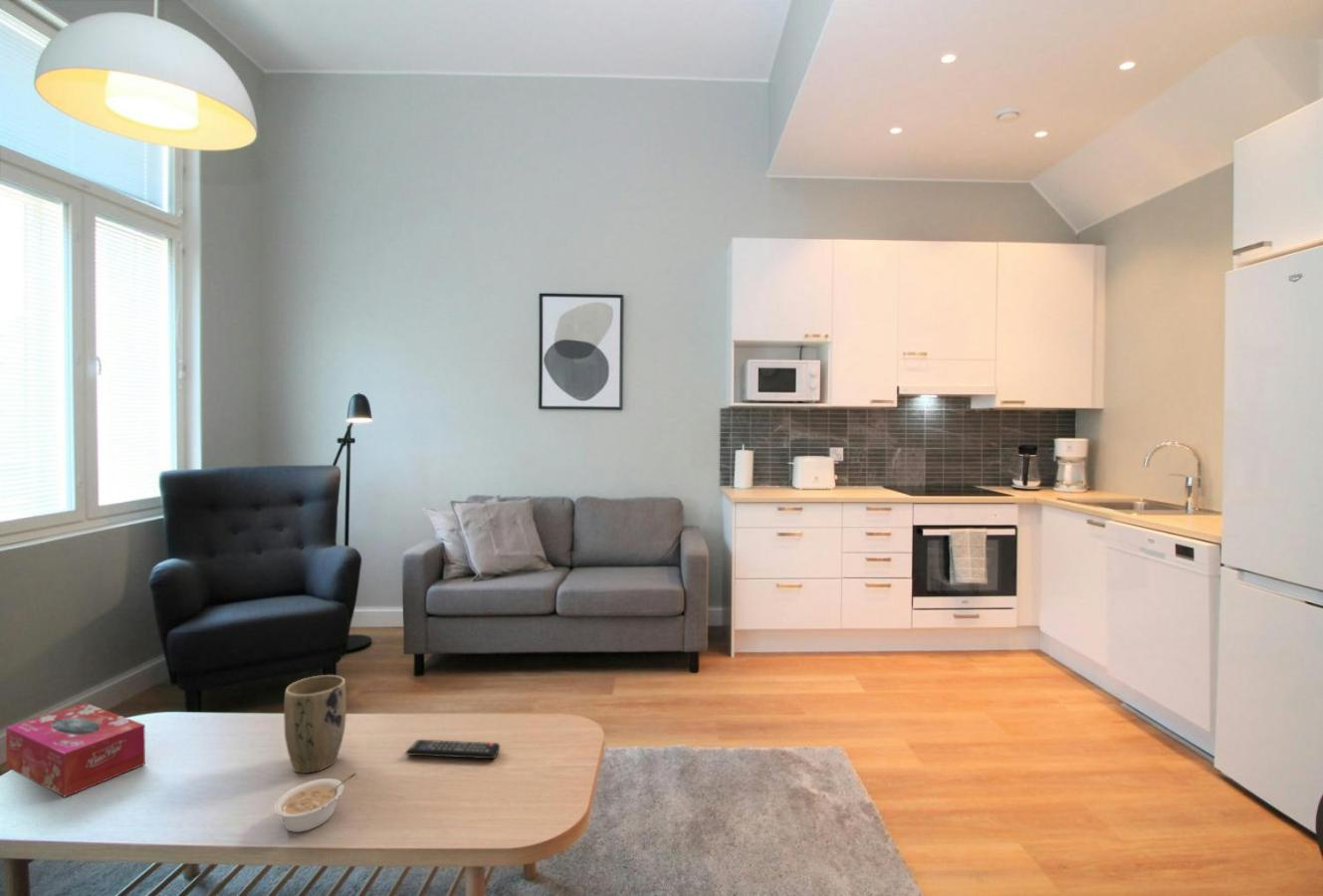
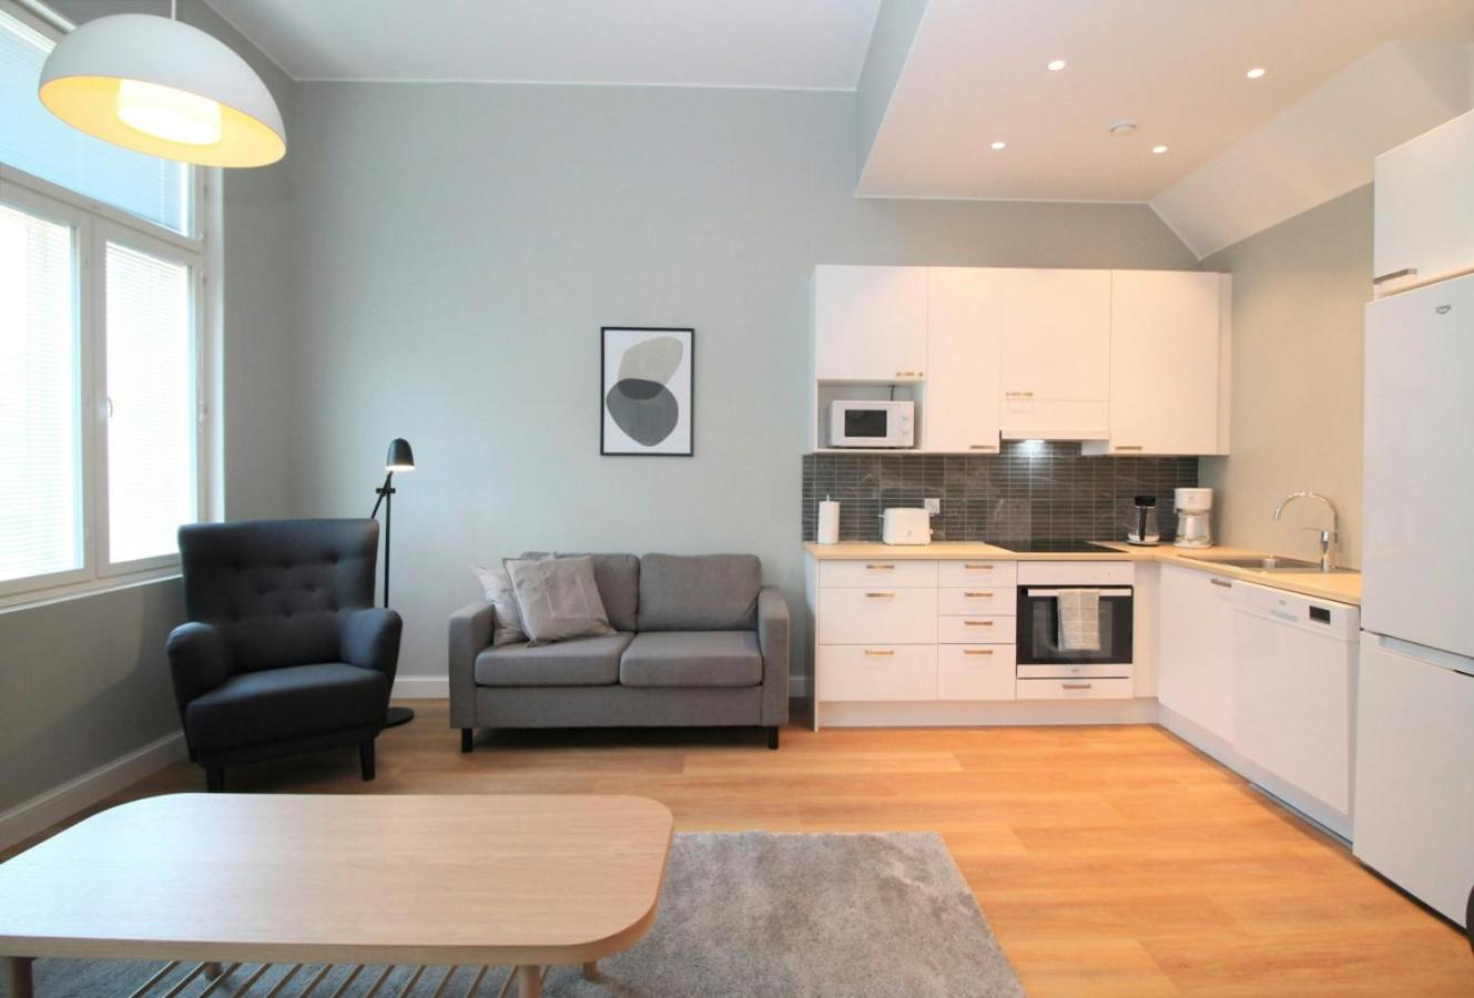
- remote control (453, 750)
- tissue box (76, 746)
- plant pot (316, 724)
- legume (312, 803)
